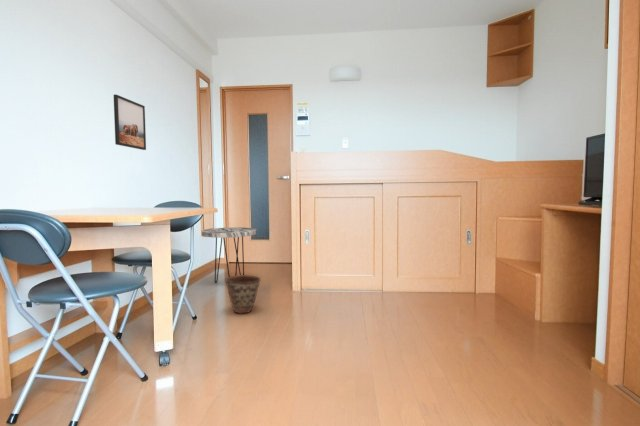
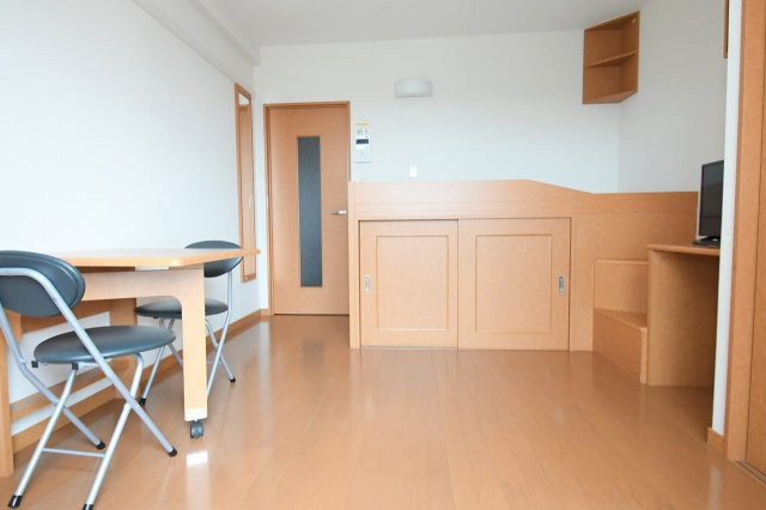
- side table (226, 256)
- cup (243, 294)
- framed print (130, 124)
